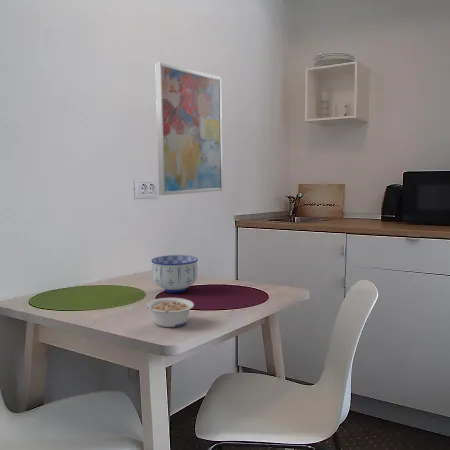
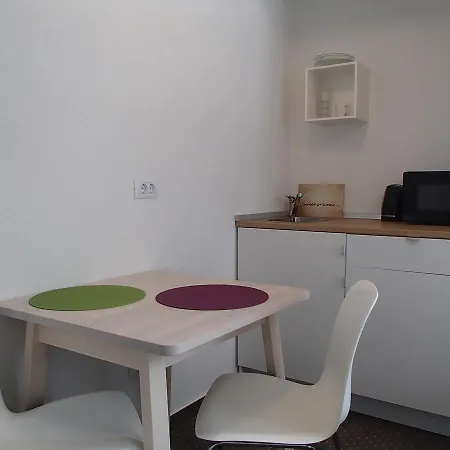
- legume (171, 311)
- bowl (175, 274)
- wall art (191, 132)
